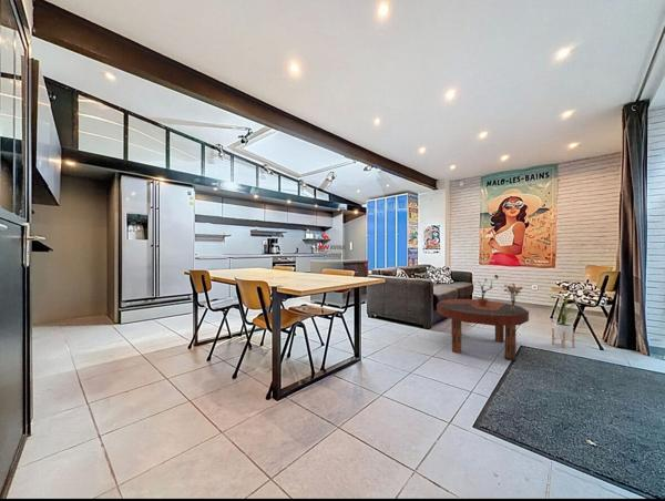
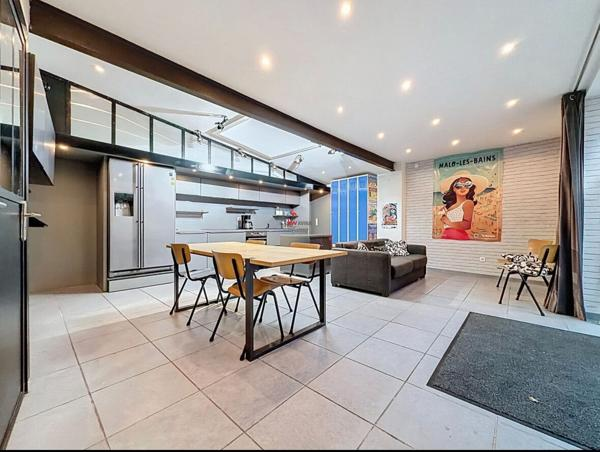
- coffee table (479, 323)
- house plant (562, 317)
- bouquet (512, 297)
- potted plant (484, 290)
